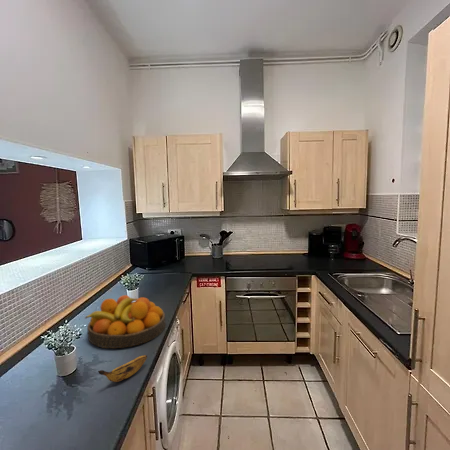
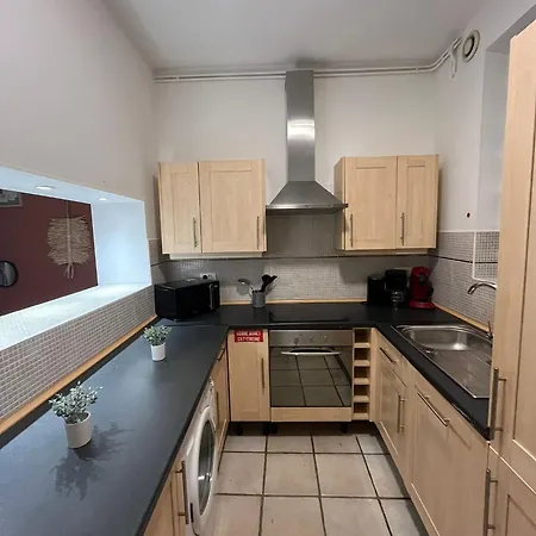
- banana (125, 367)
- fruit bowl (127, 313)
